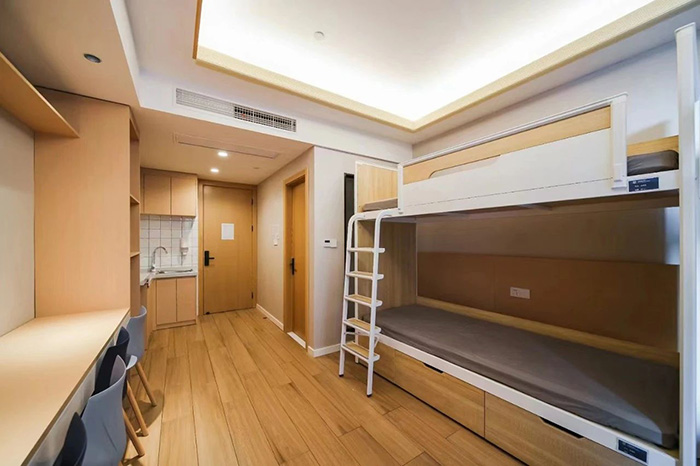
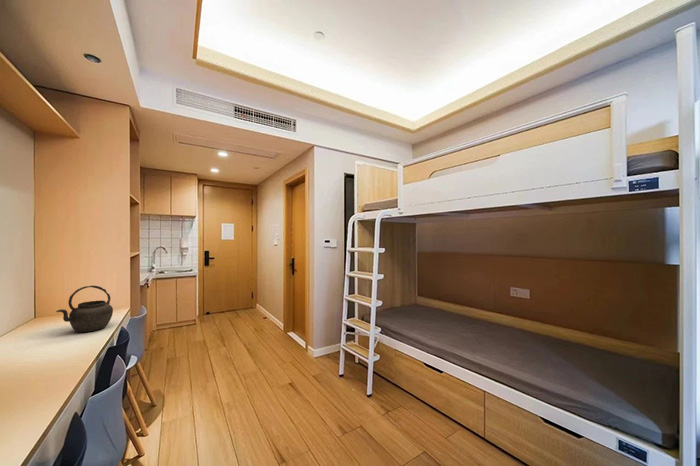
+ kettle (85, 308)
